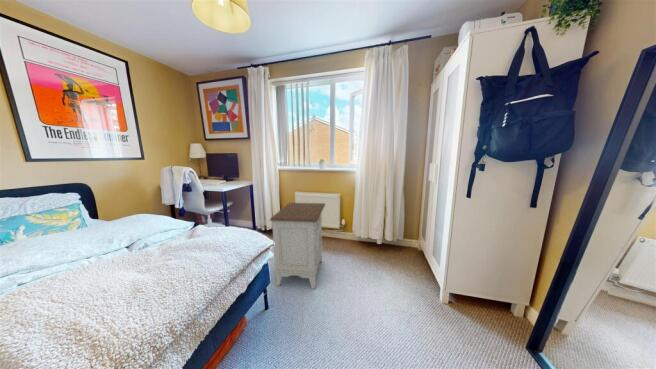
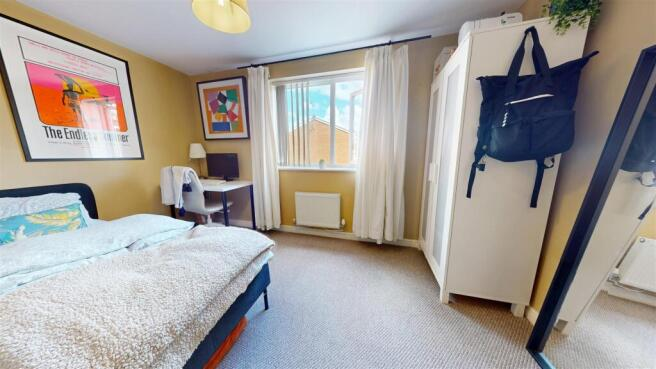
- nightstand (302, 241)
